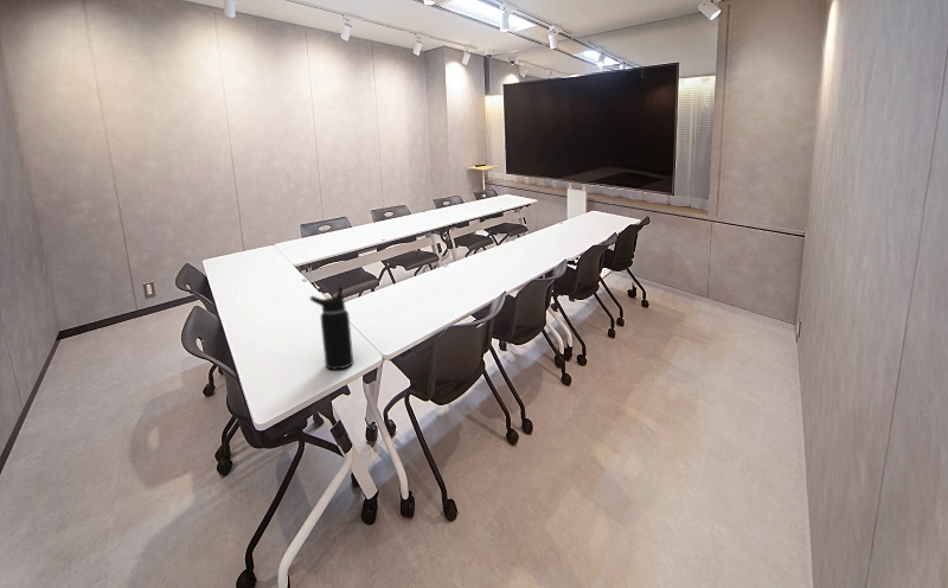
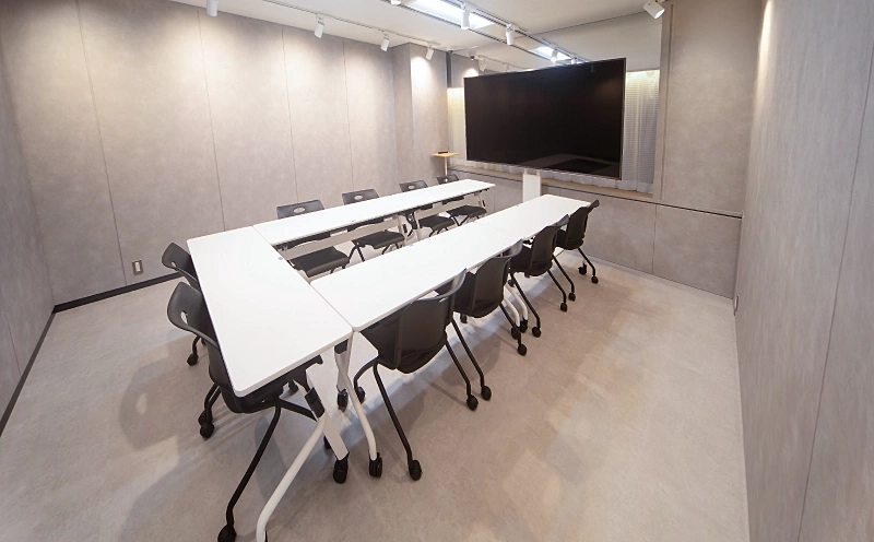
- water bottle (332, 327)
